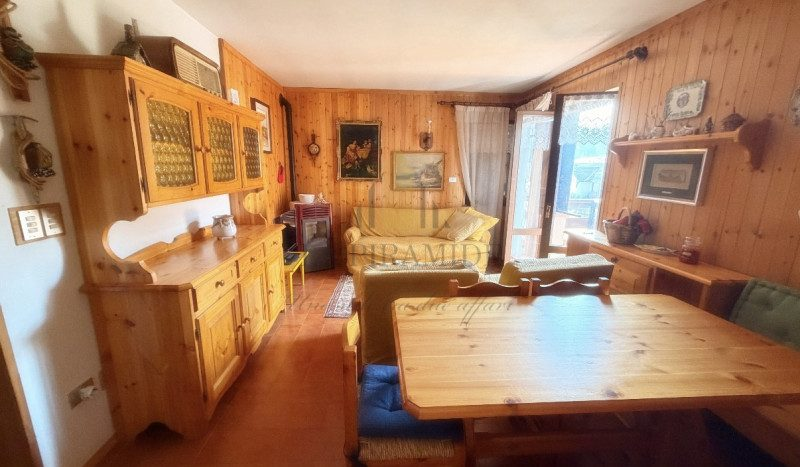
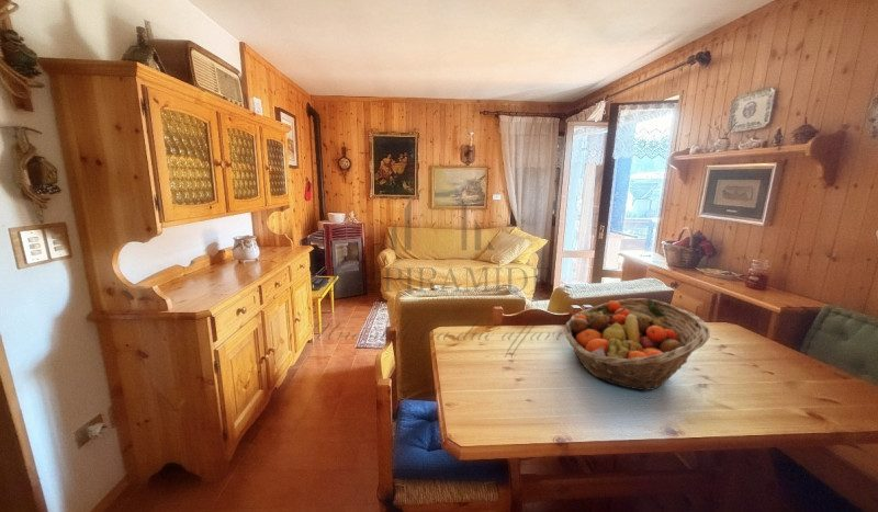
+ fruit basket (627, 337)
